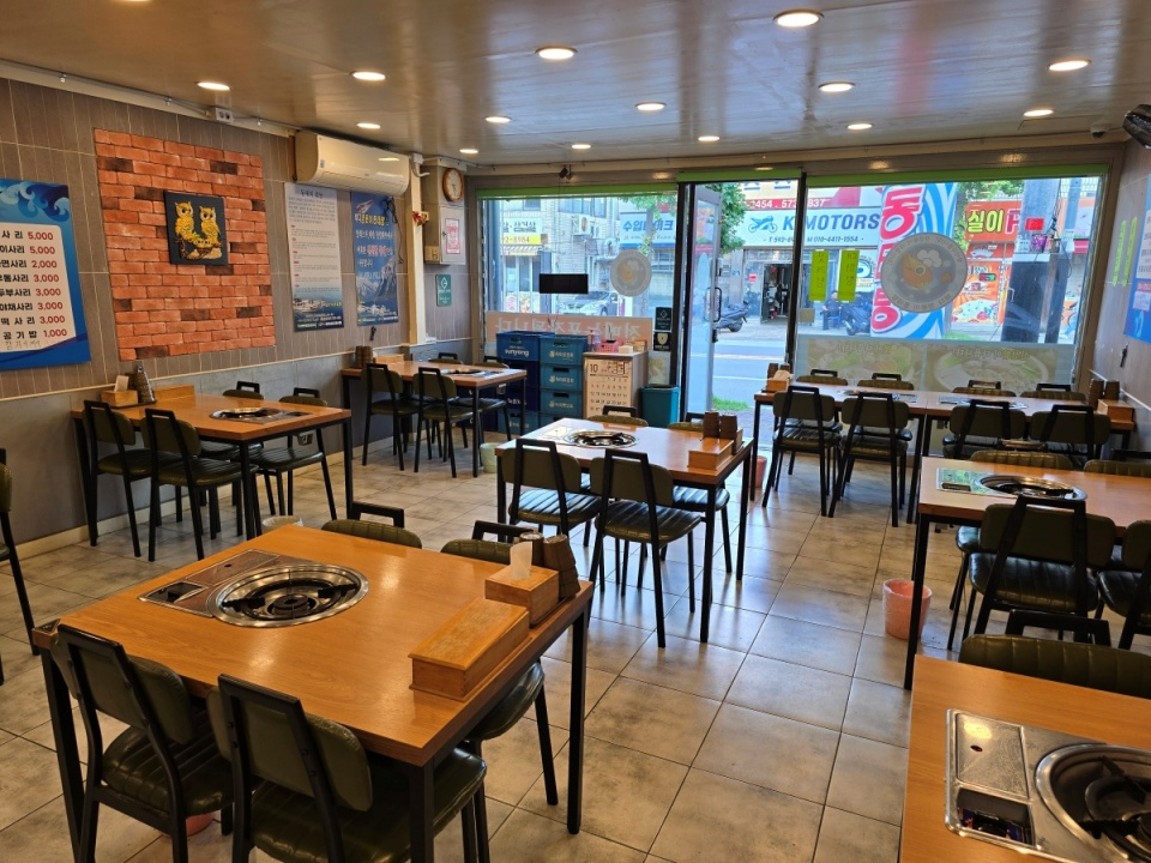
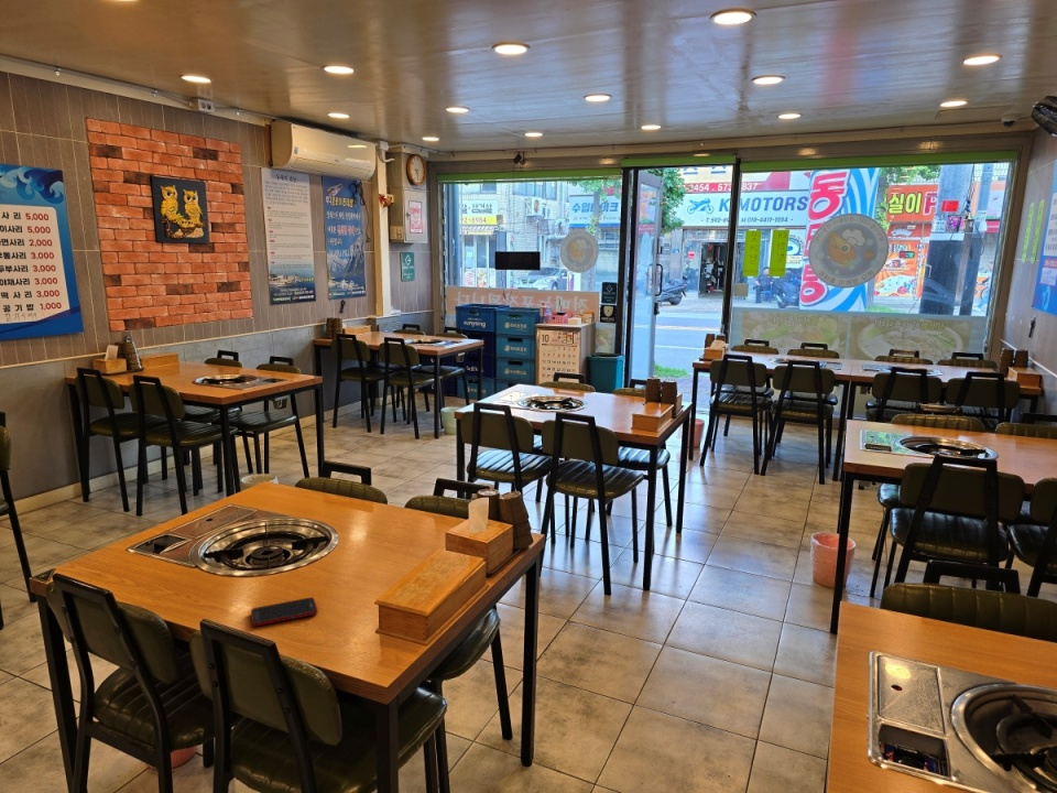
+ cell phone (284, 611)
